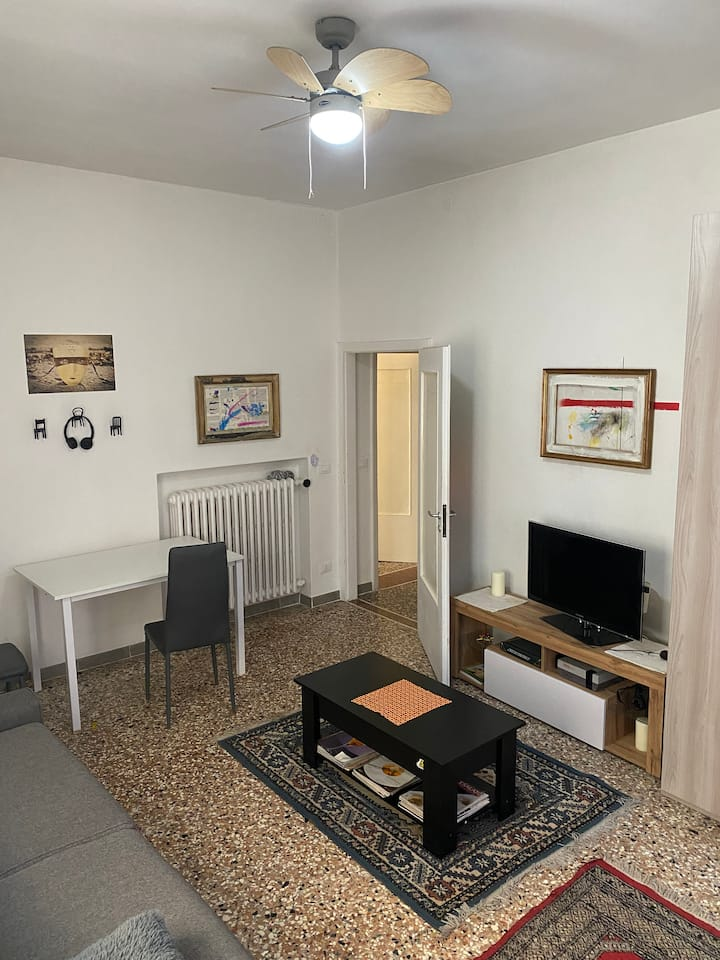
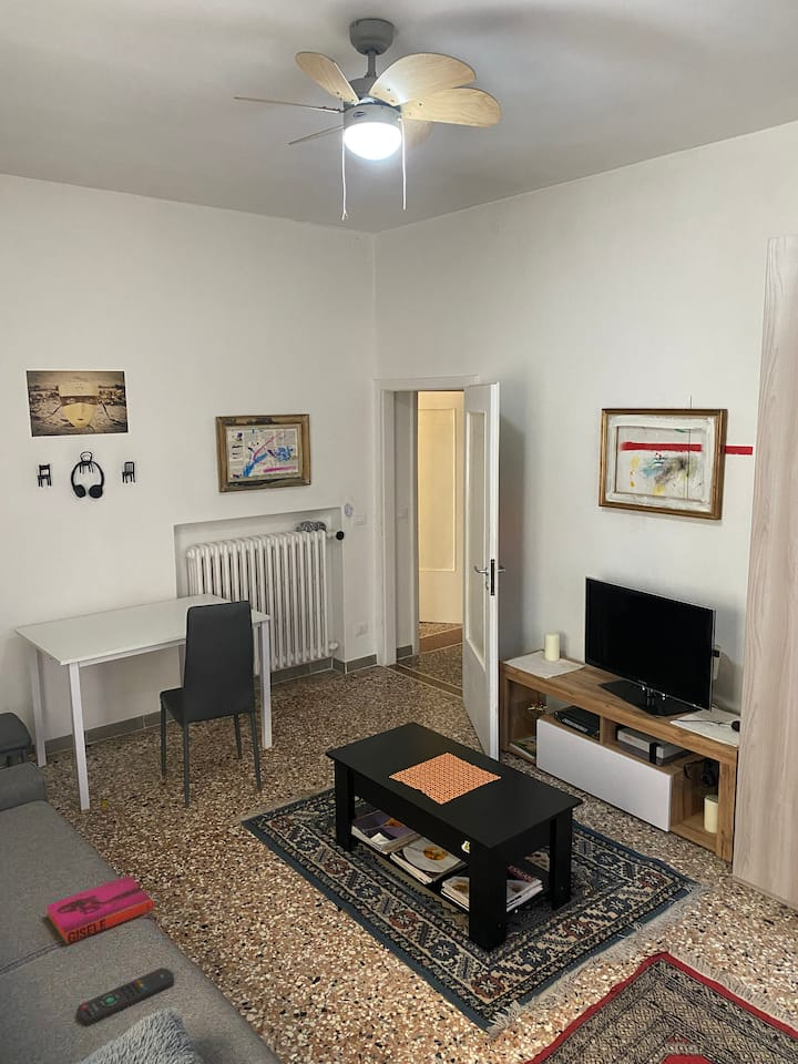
+ remote control (126, 994)
+ hardback book (100, 908)
